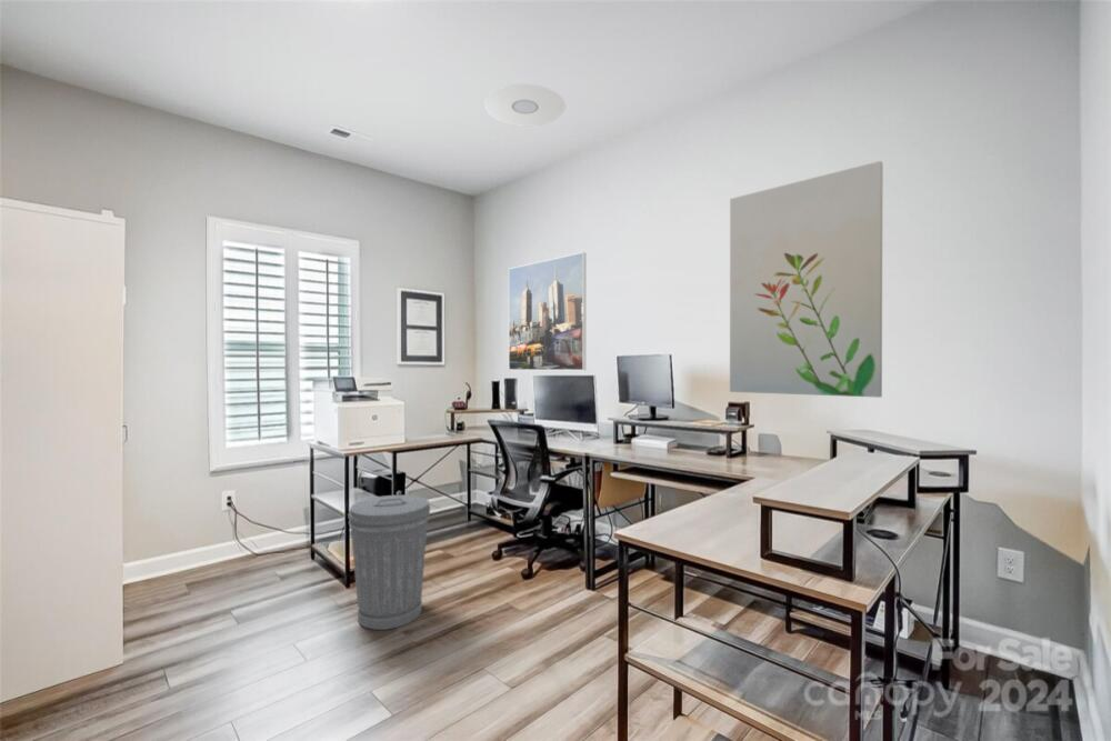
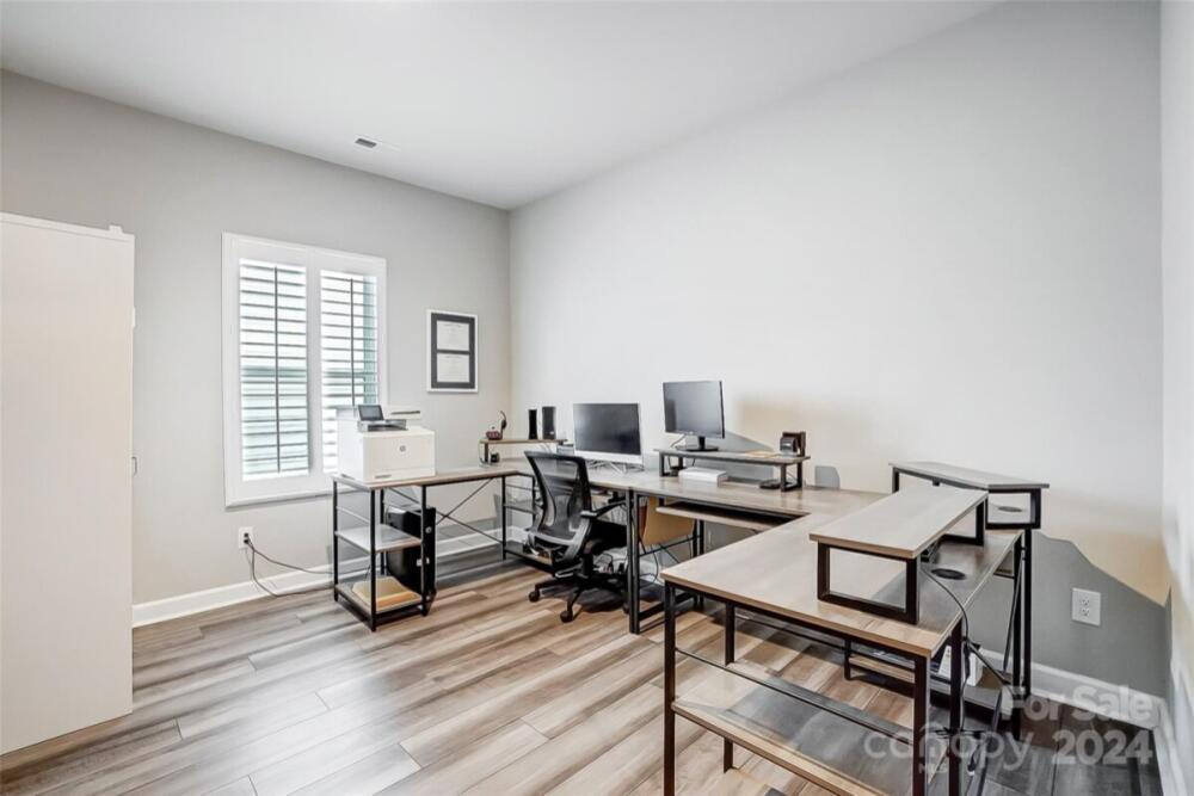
- trash can (390, 555)
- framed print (544, 316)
- ceiling light (524, 107)
- wall art (799, 288)
